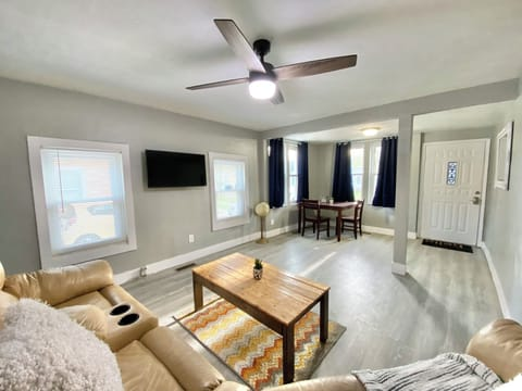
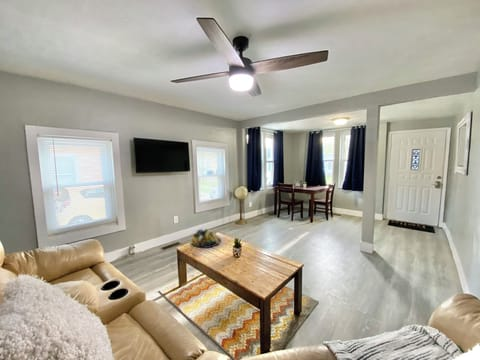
+ fruit bowl (206, 236)
